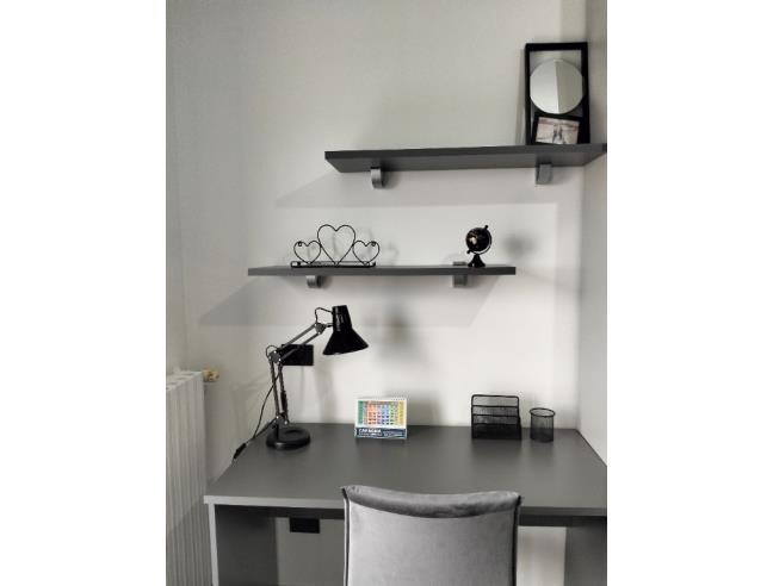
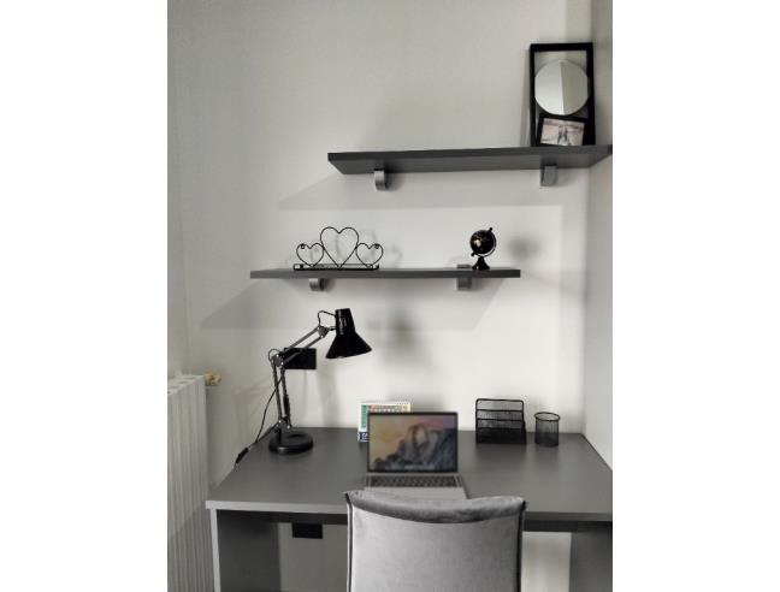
+ laptop (413, 454)
